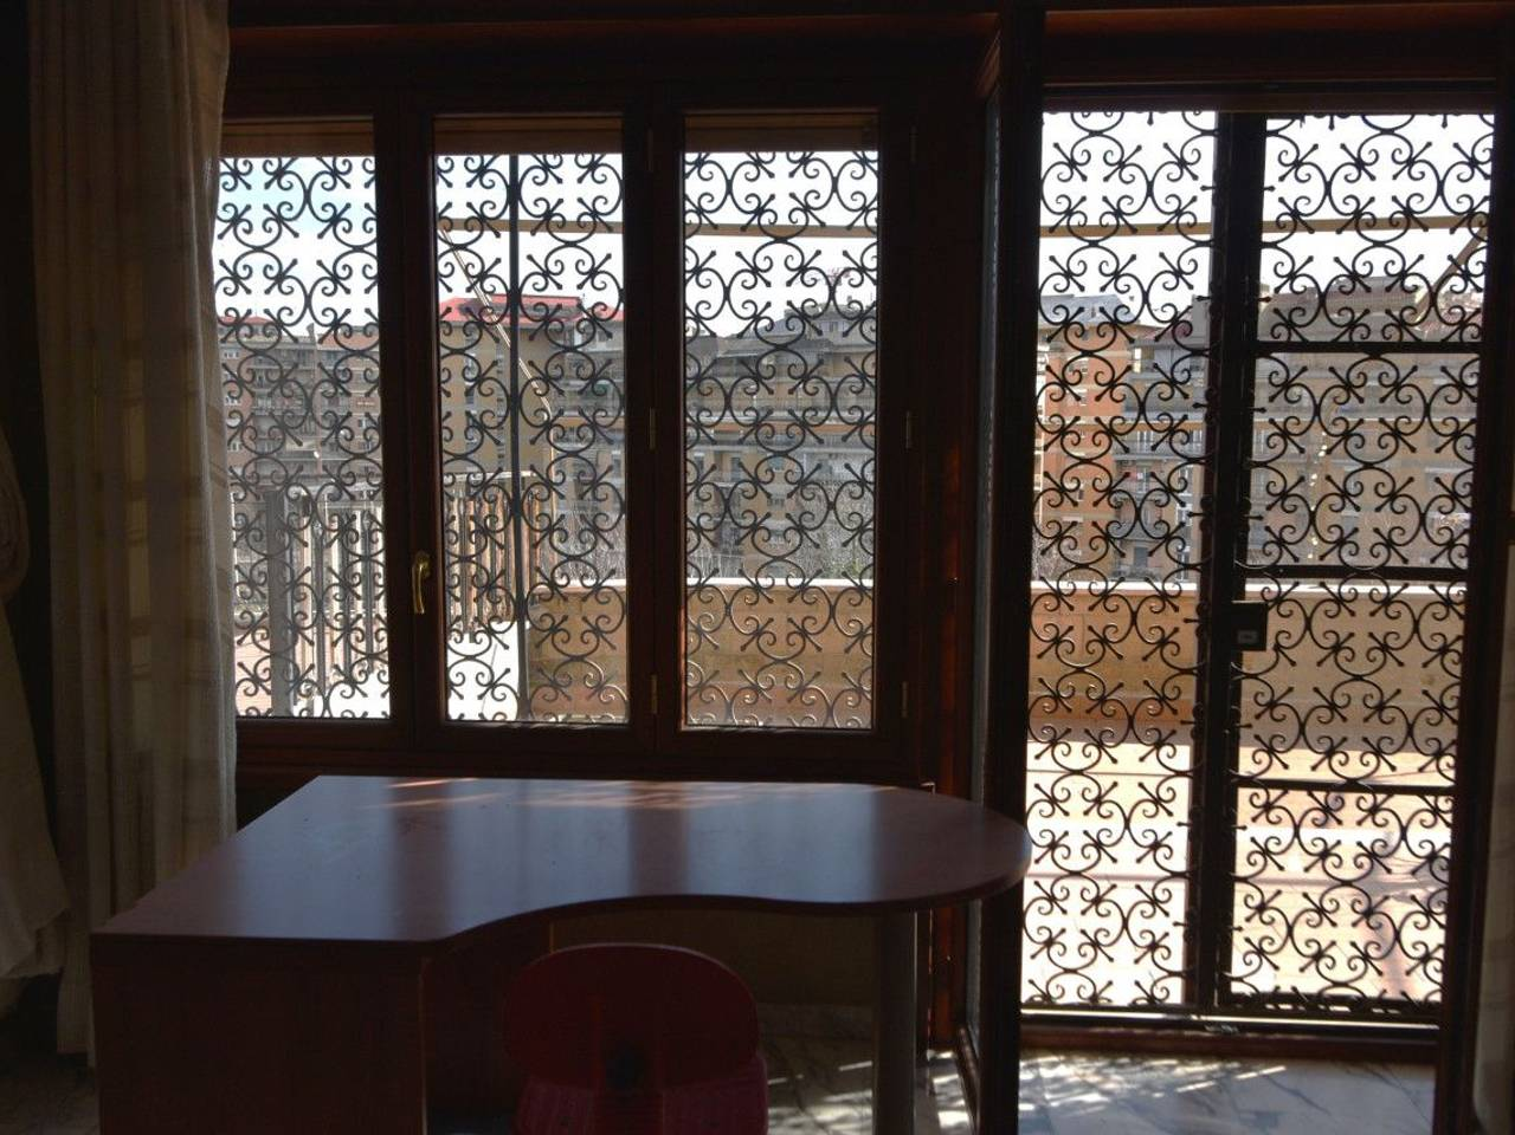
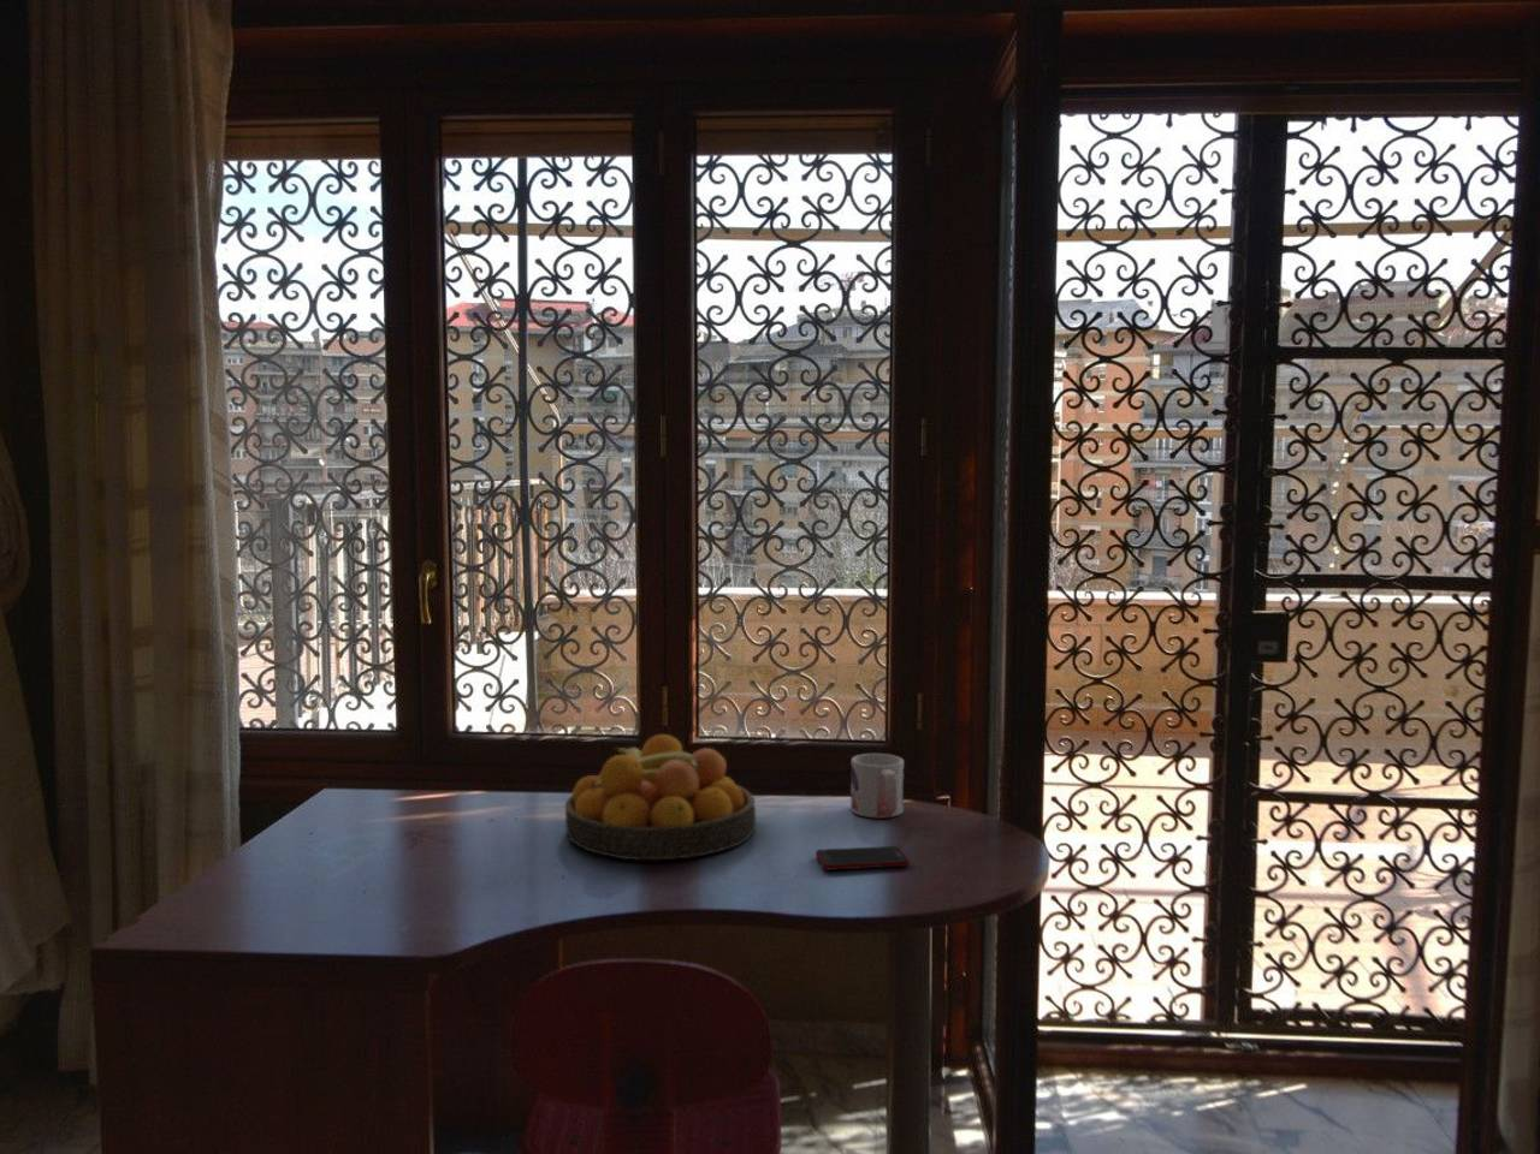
+ mug (879, 788)
+ fruit bowl (661, 787)
+ cell phone (861, 857)
